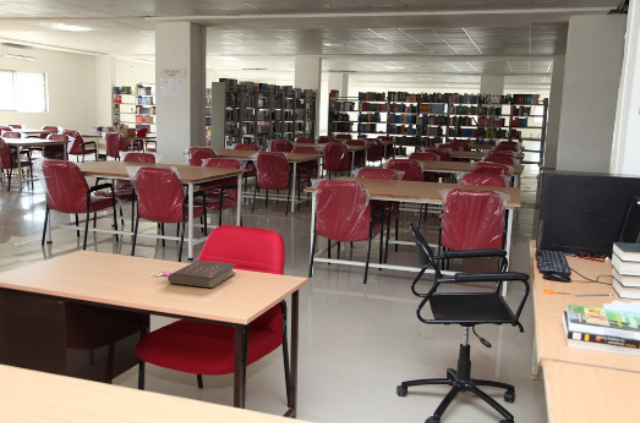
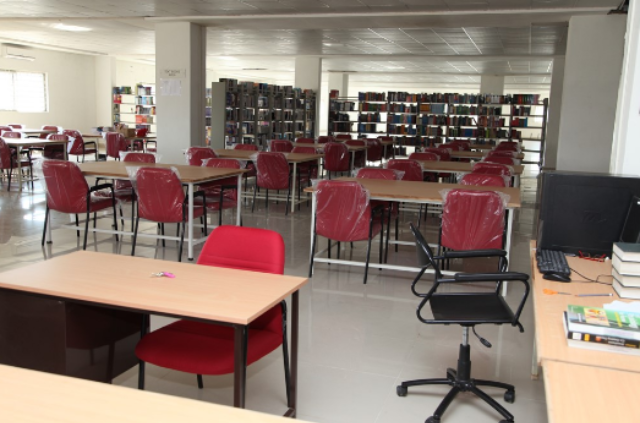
- book (203, 273)
